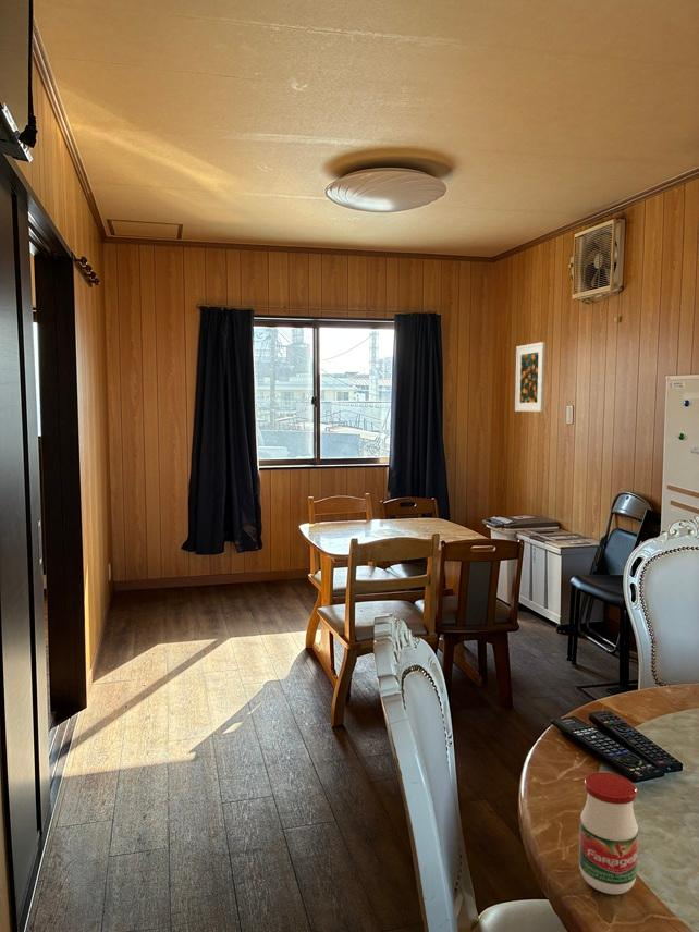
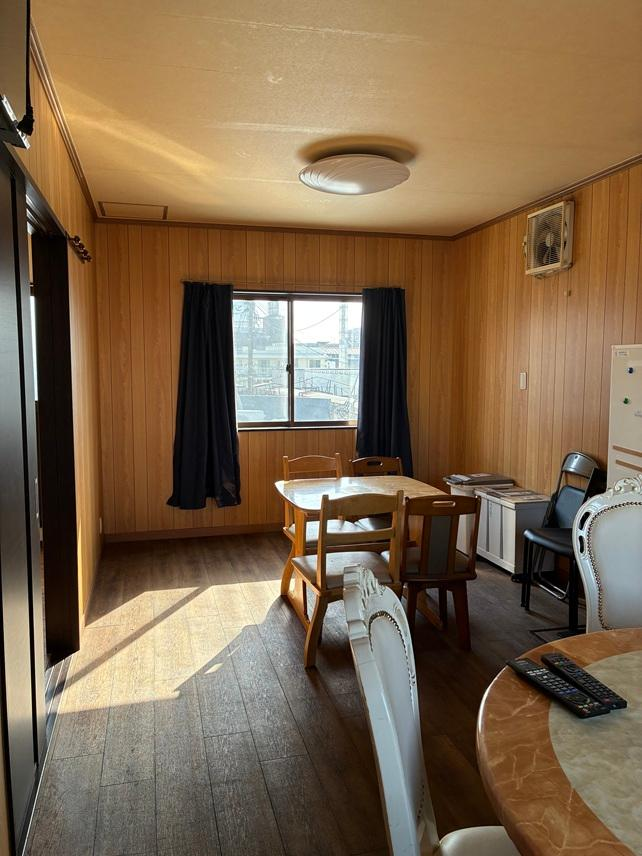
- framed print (529, 378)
- jar (609, 833)
